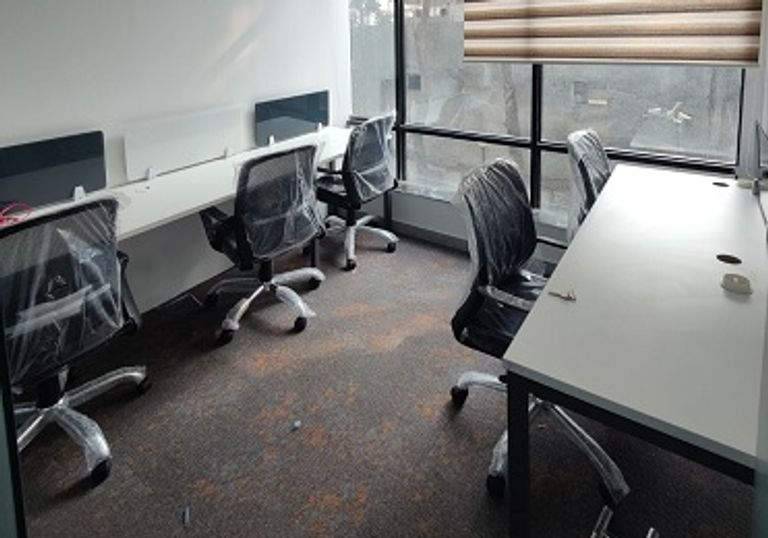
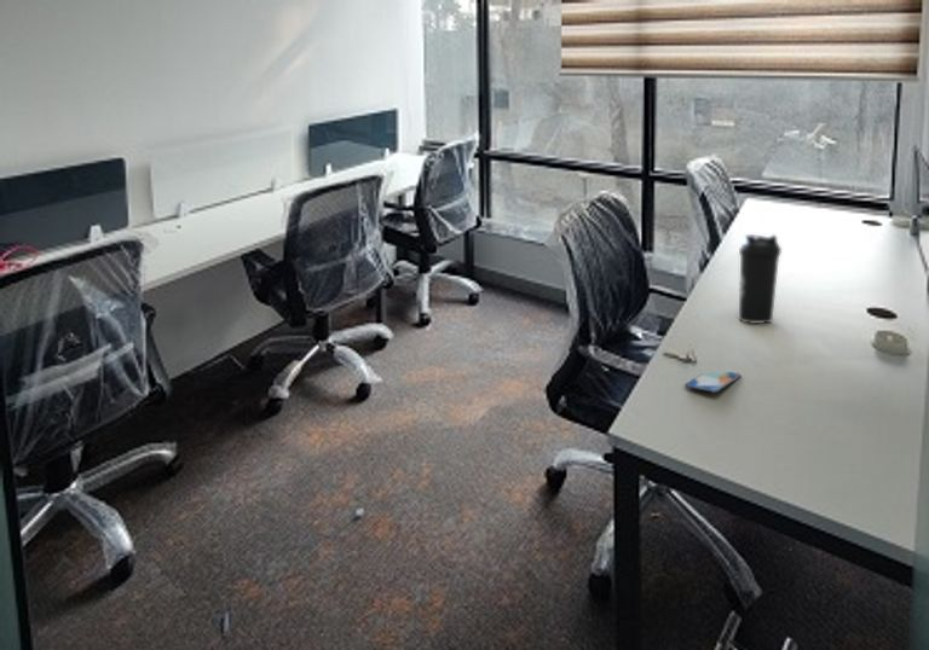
+ water bottle (757, 278)
+ smartphone (712, 379)
